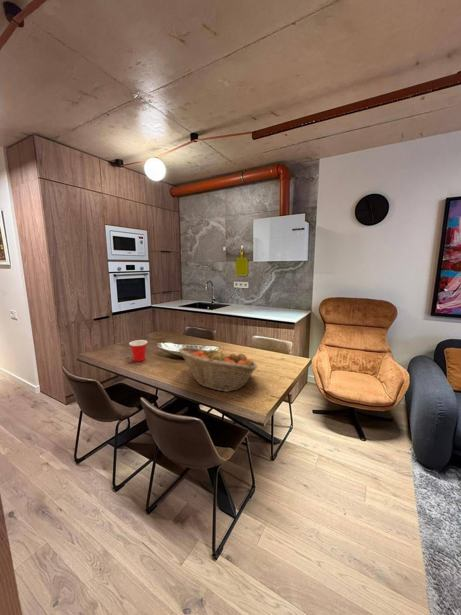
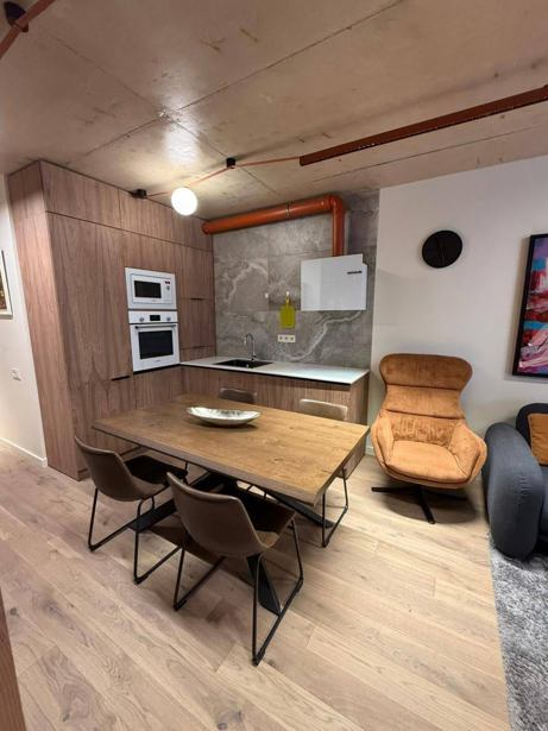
- cup (138, 351)
- fruit basket (217, 363)
